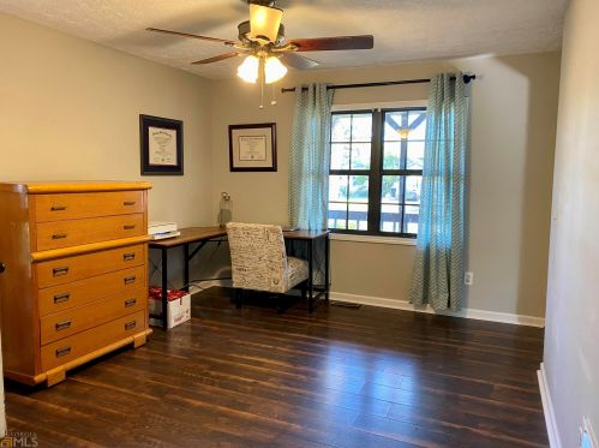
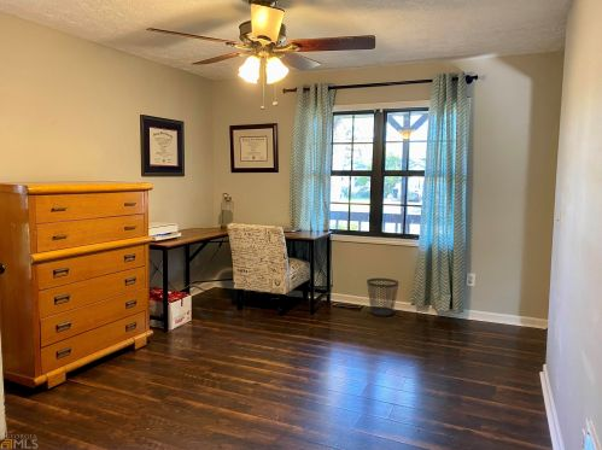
+ wastebasket (381, 297)
